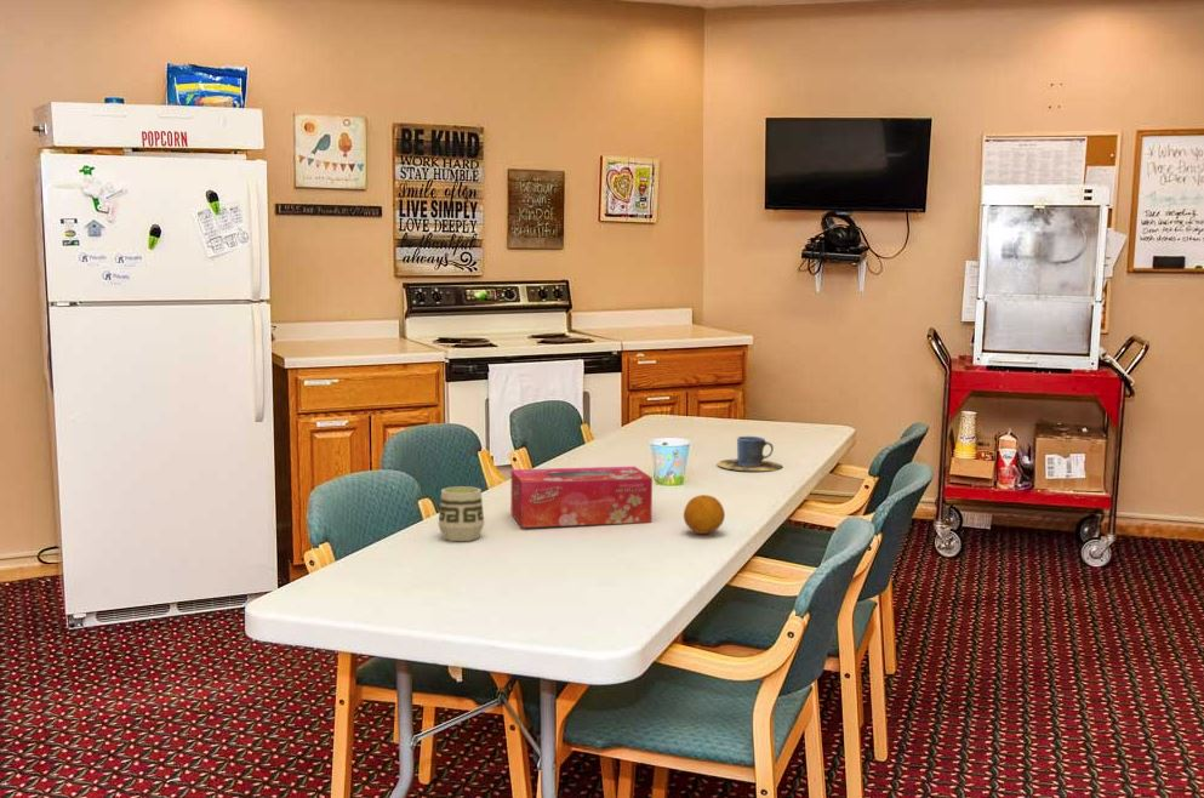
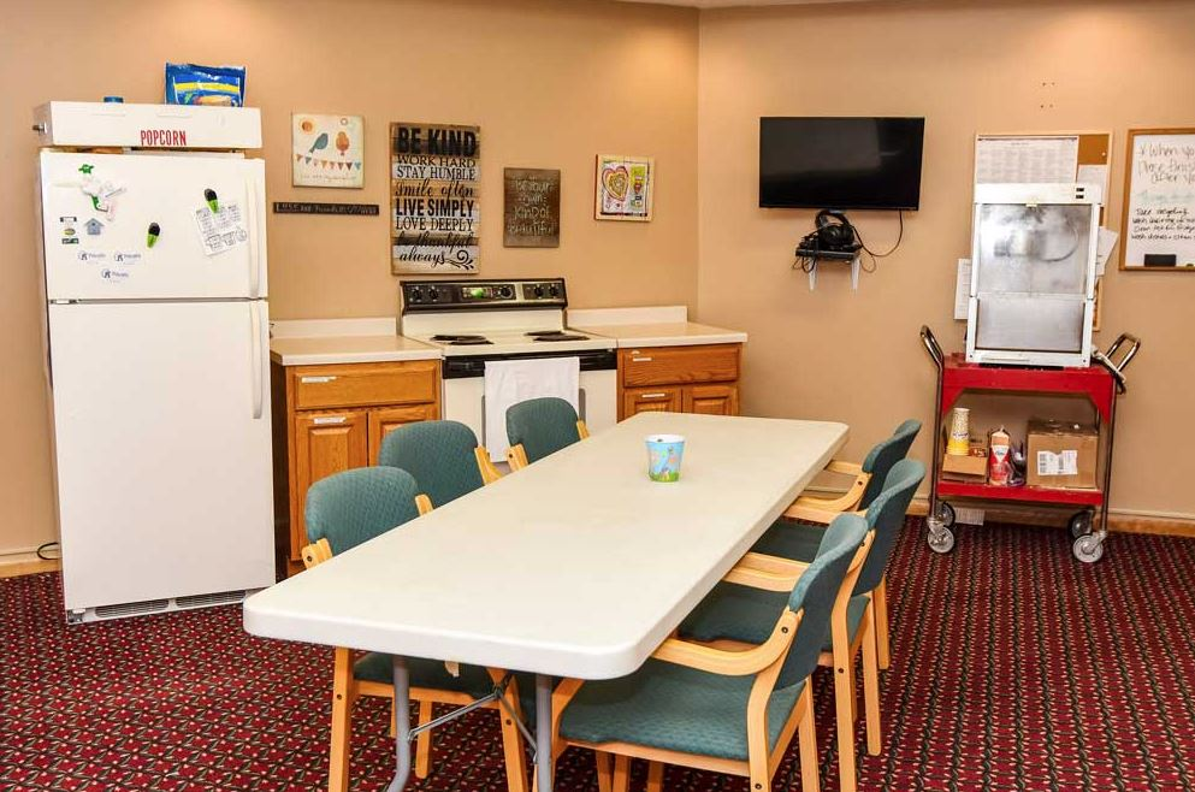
- tissue box (580, 495)
- cup (461, 513)
- fruit (703, 514)
- cup (749, 451)
